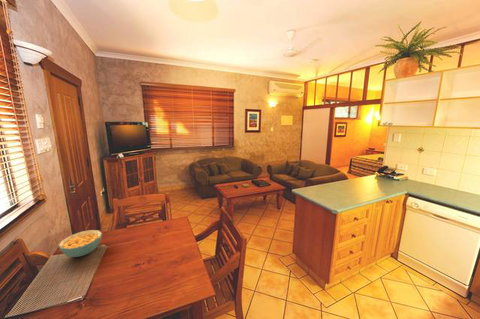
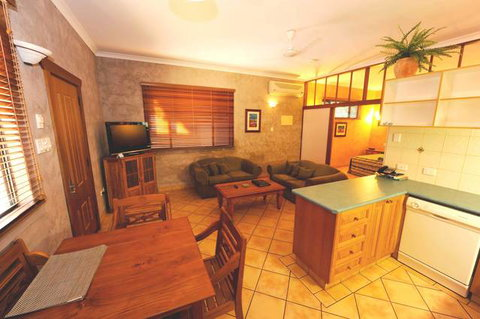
- cereal bowl (82, 245)
